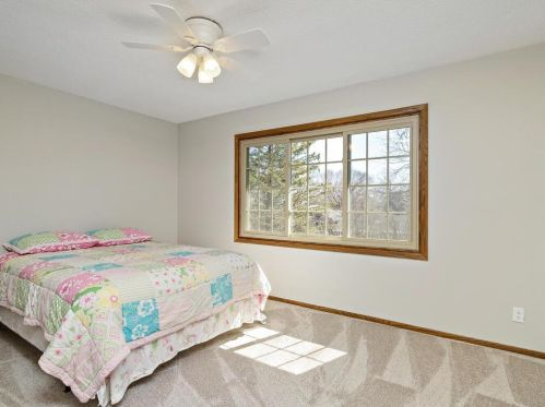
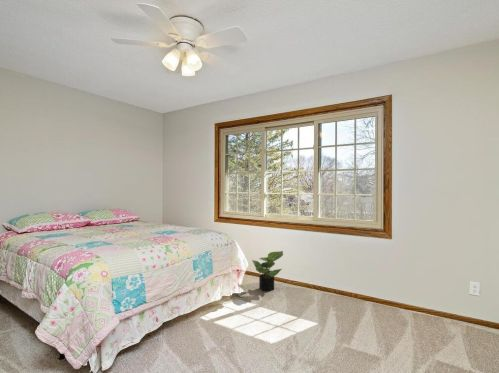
+ potted plant (269, 271)
